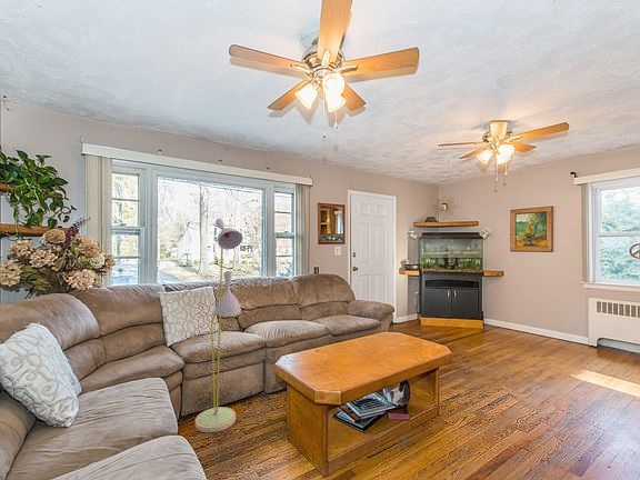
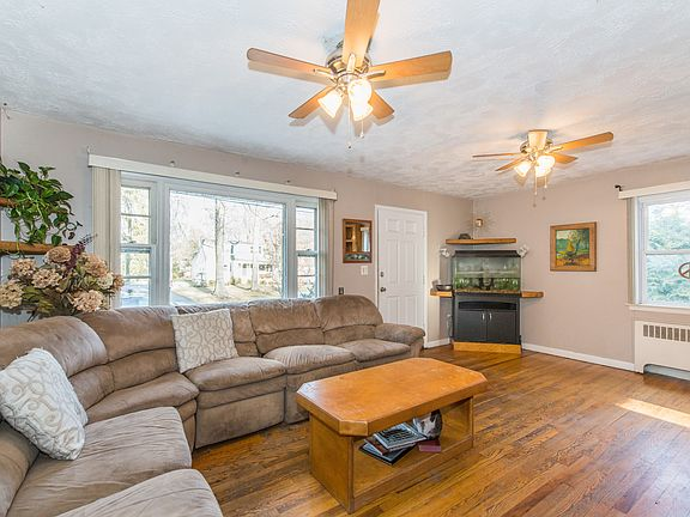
- floor lamp (220, 321)
